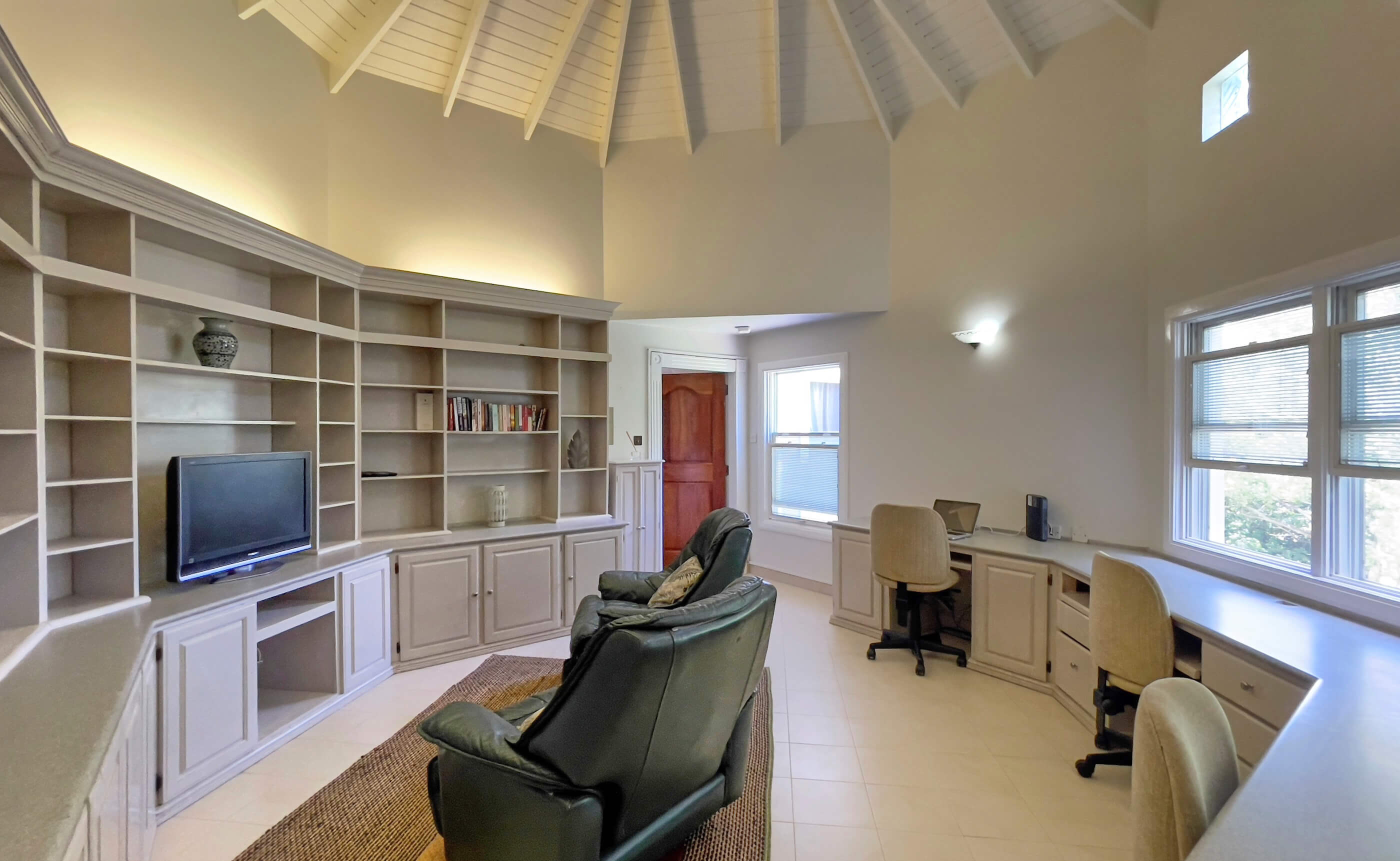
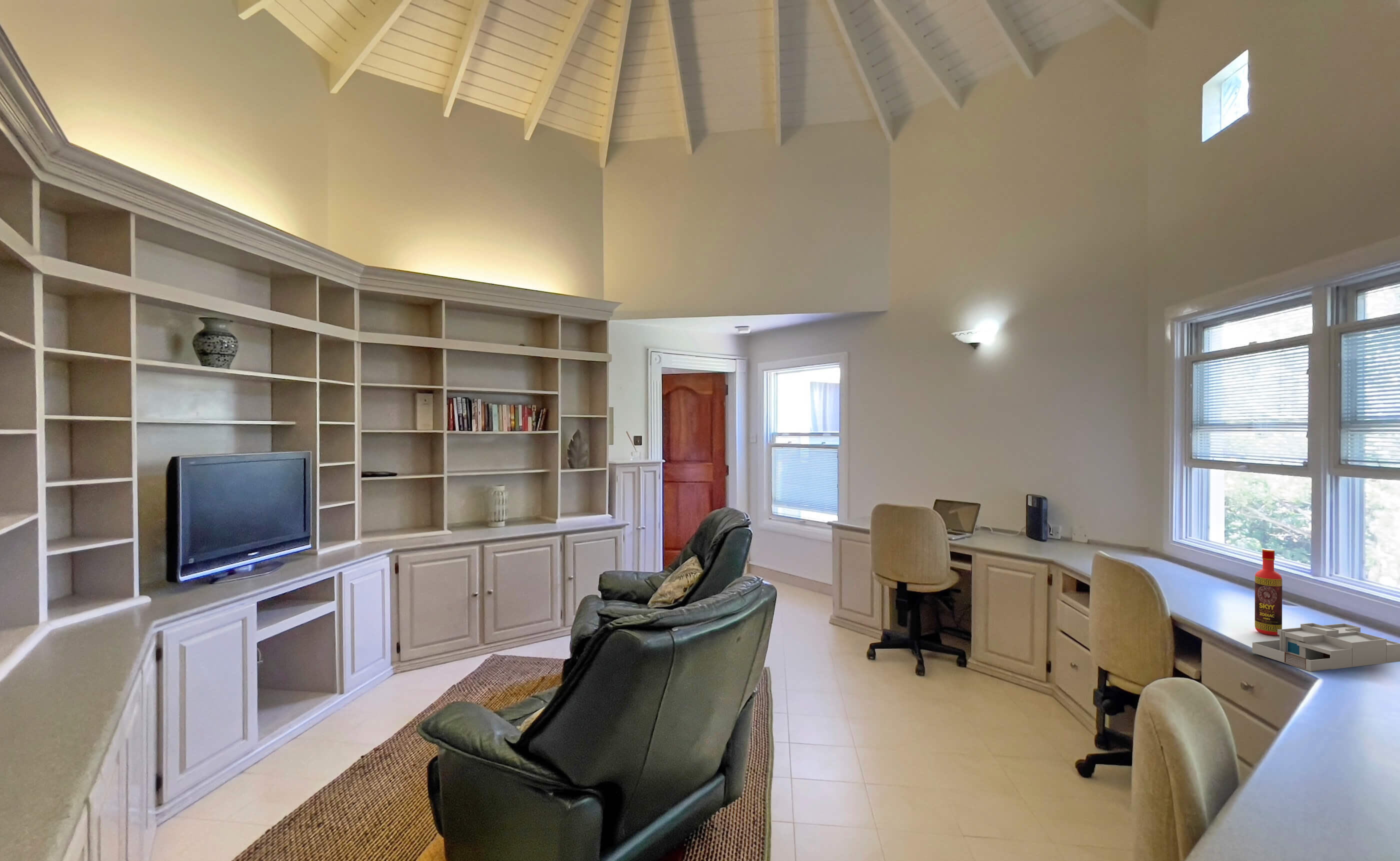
+ bottle (1268, 591)
+ desk organizer (1334, 642)
